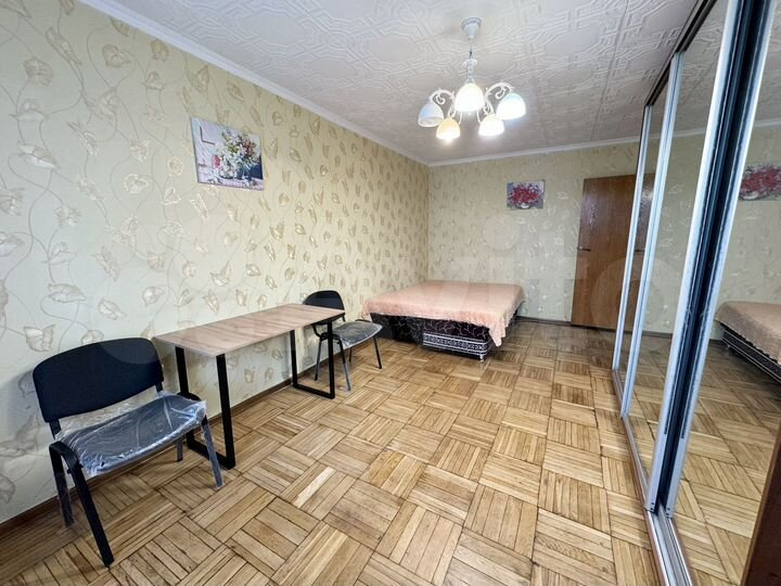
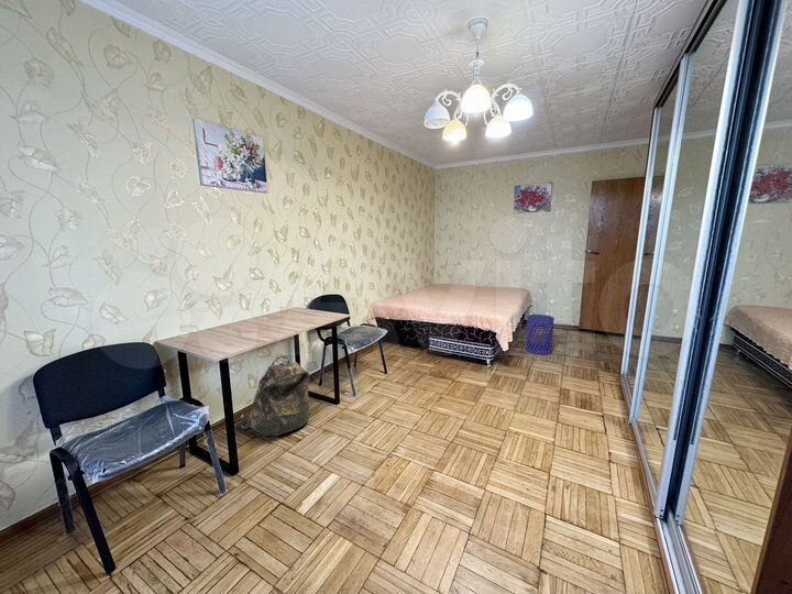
+ waste bin (538, 333)
+ backpack (277, 387)
